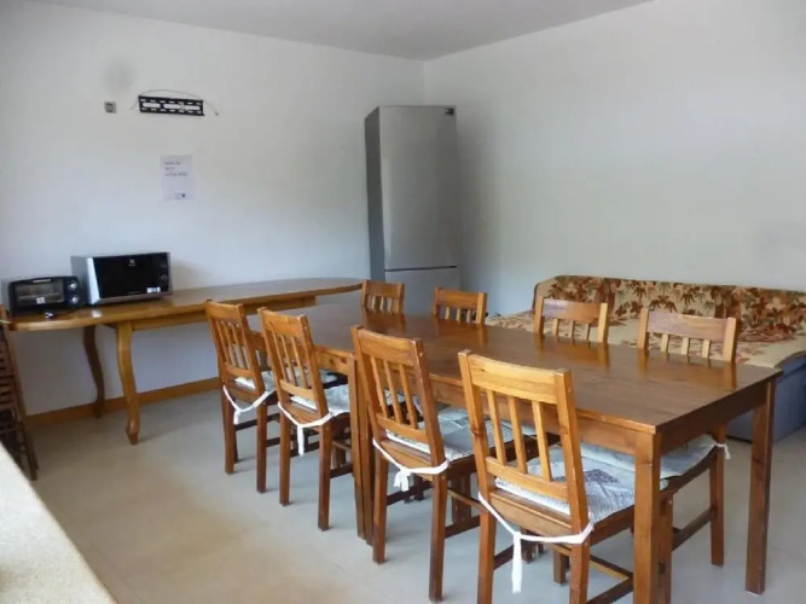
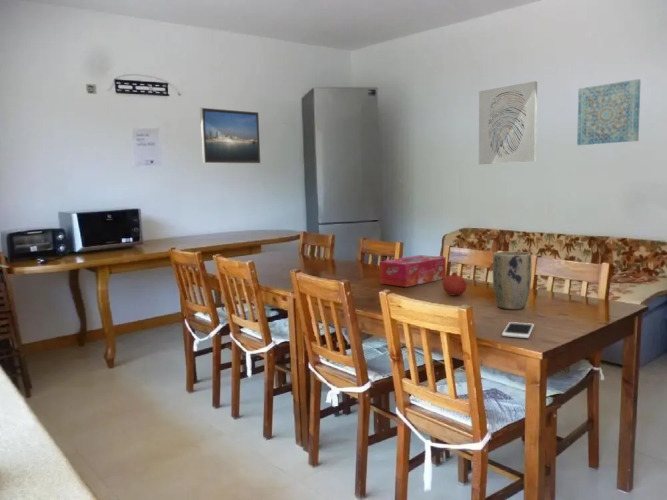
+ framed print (231, 136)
+ cell phone (518, 329)
+ wall art (607, 113)
+ wall art (506, 125)
+ fruit (454, 283)
+ tissue box (413, 270)
+ plant pot (511, 280)
